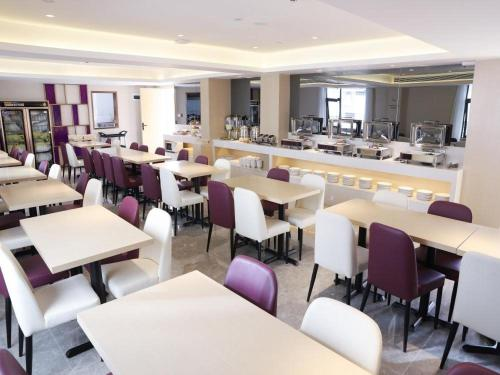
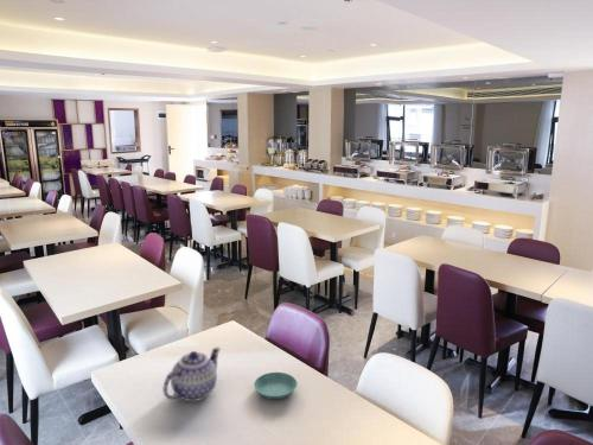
+ saucer (275, 387)
+ teapot (193, 371)
